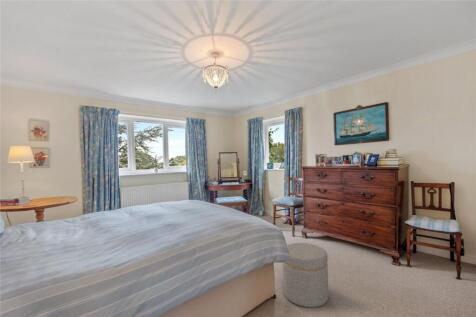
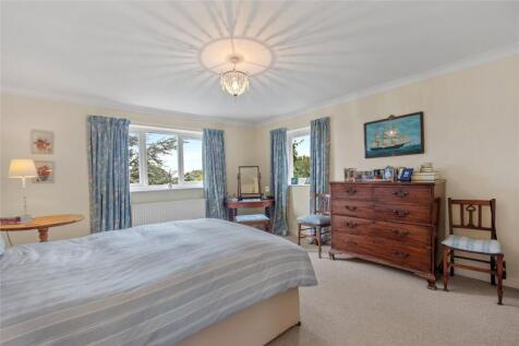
- ottoman (304, 272)
